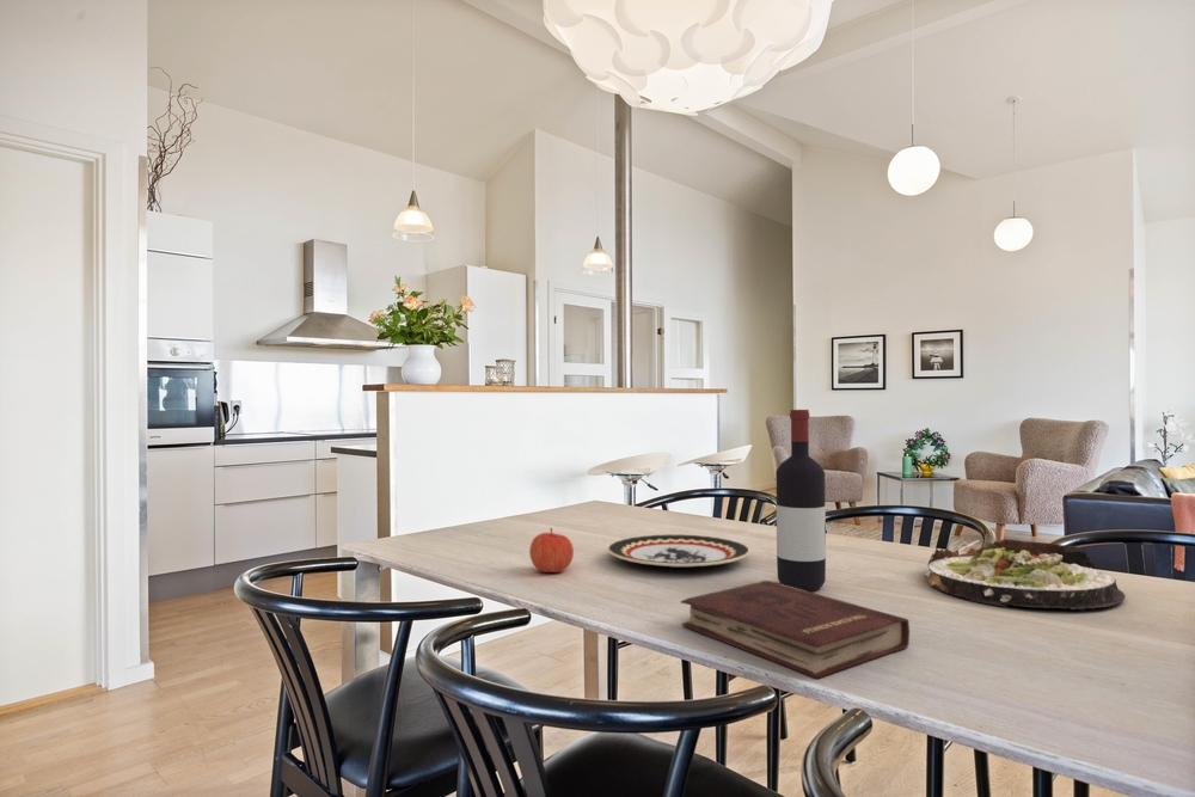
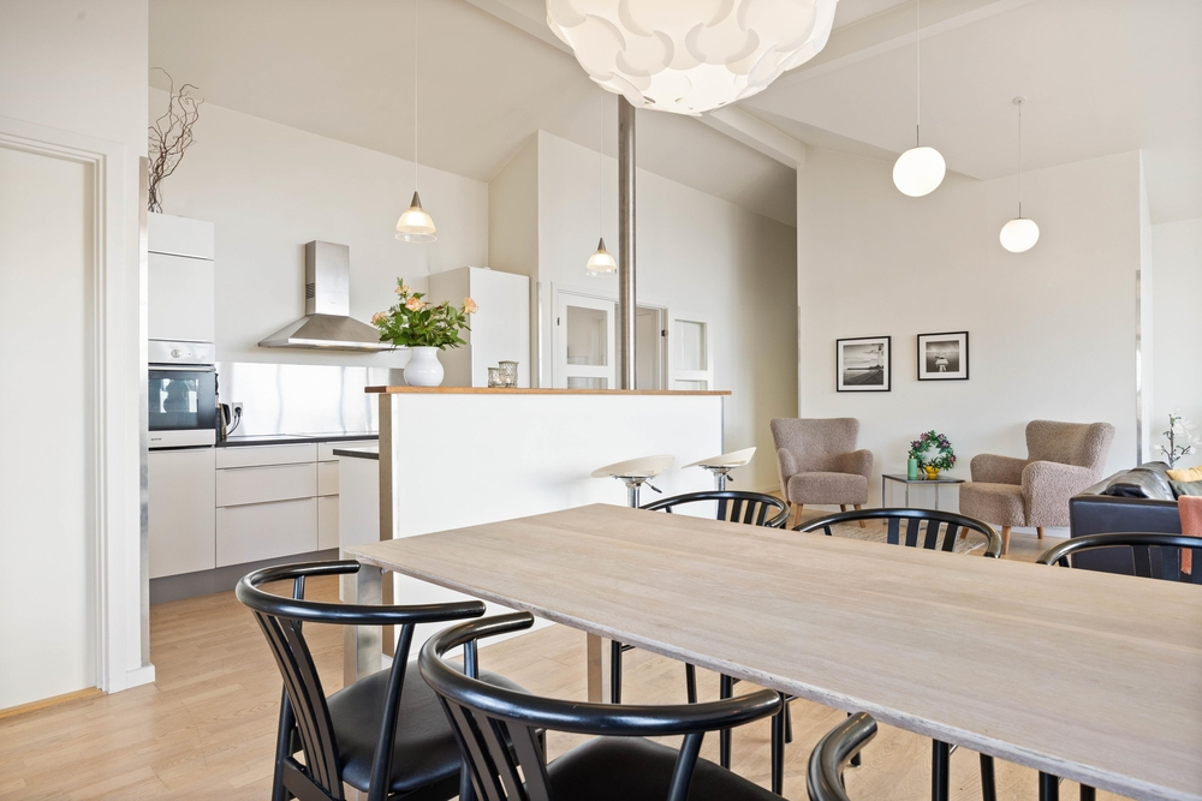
- wine bottle (799, 497)
- salad plate (1018, 570)
- plate (678, 553)
- apple (551, 548)
- hardback book (790, 620)
